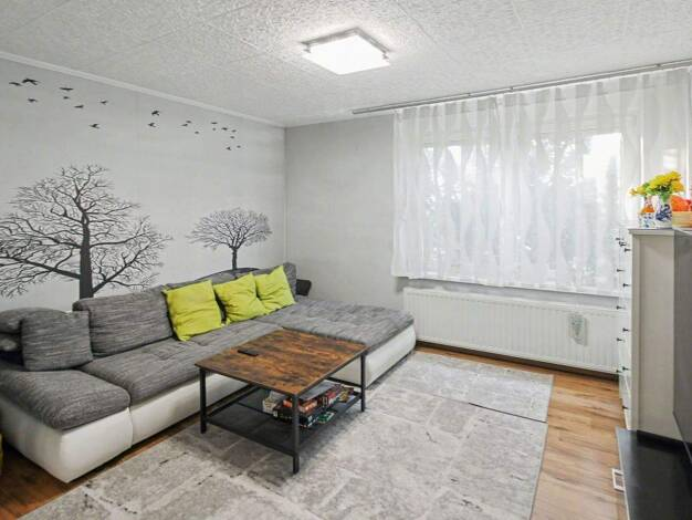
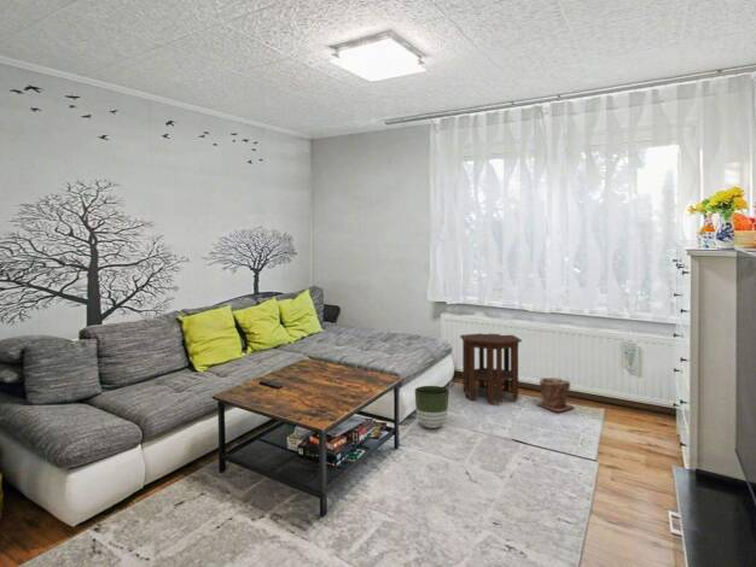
+ side table (489, 366)
+ planter (431, 408)
+ plant pot (554, 392)
